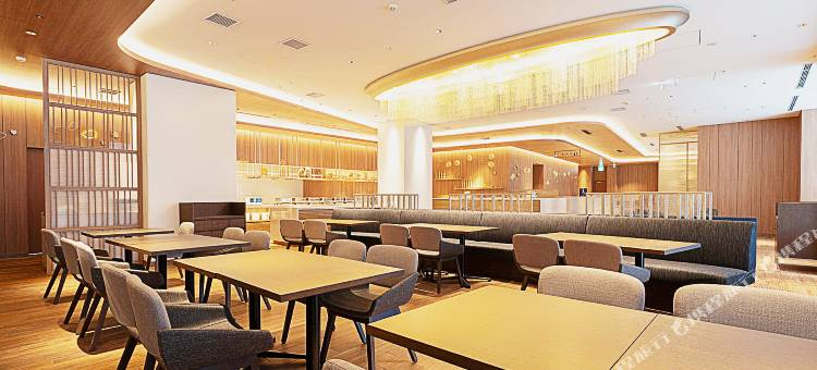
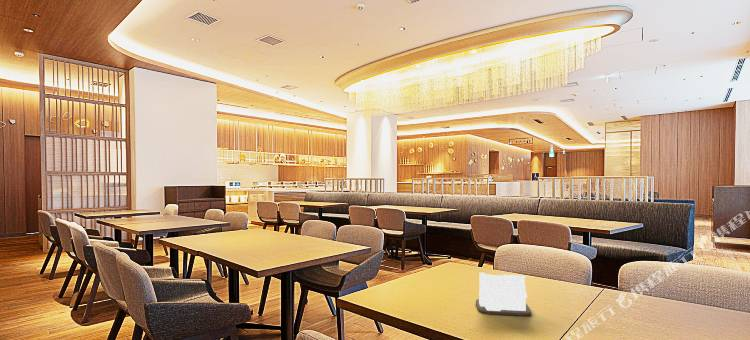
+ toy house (502, 290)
